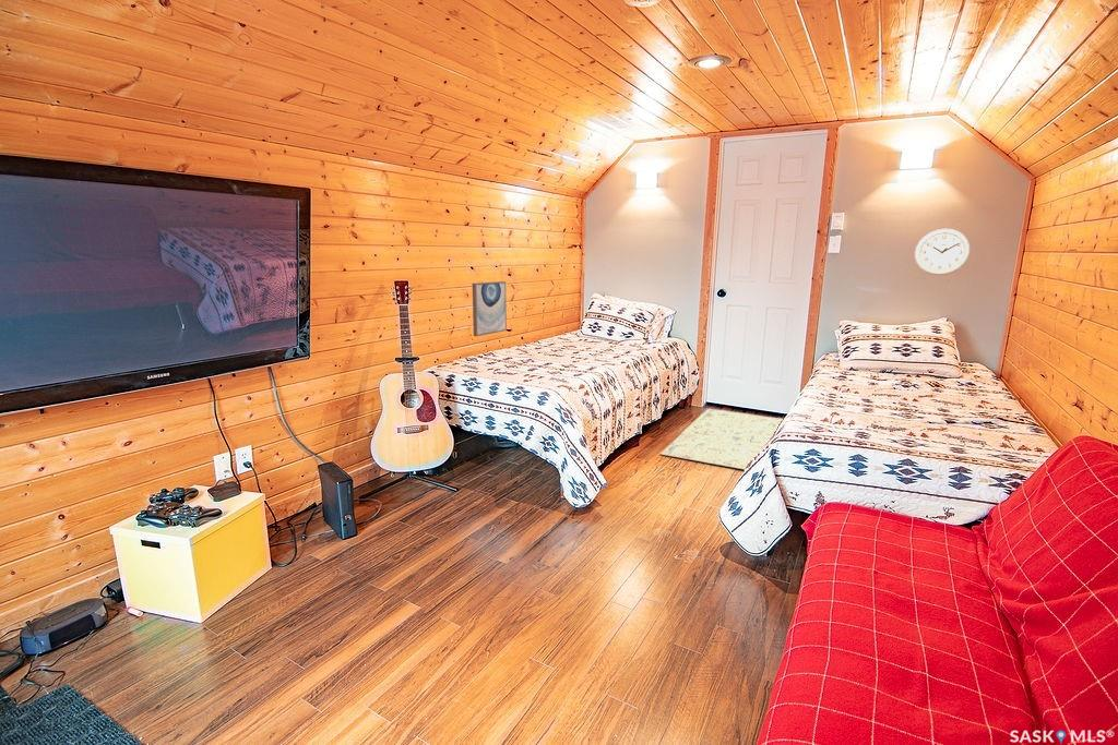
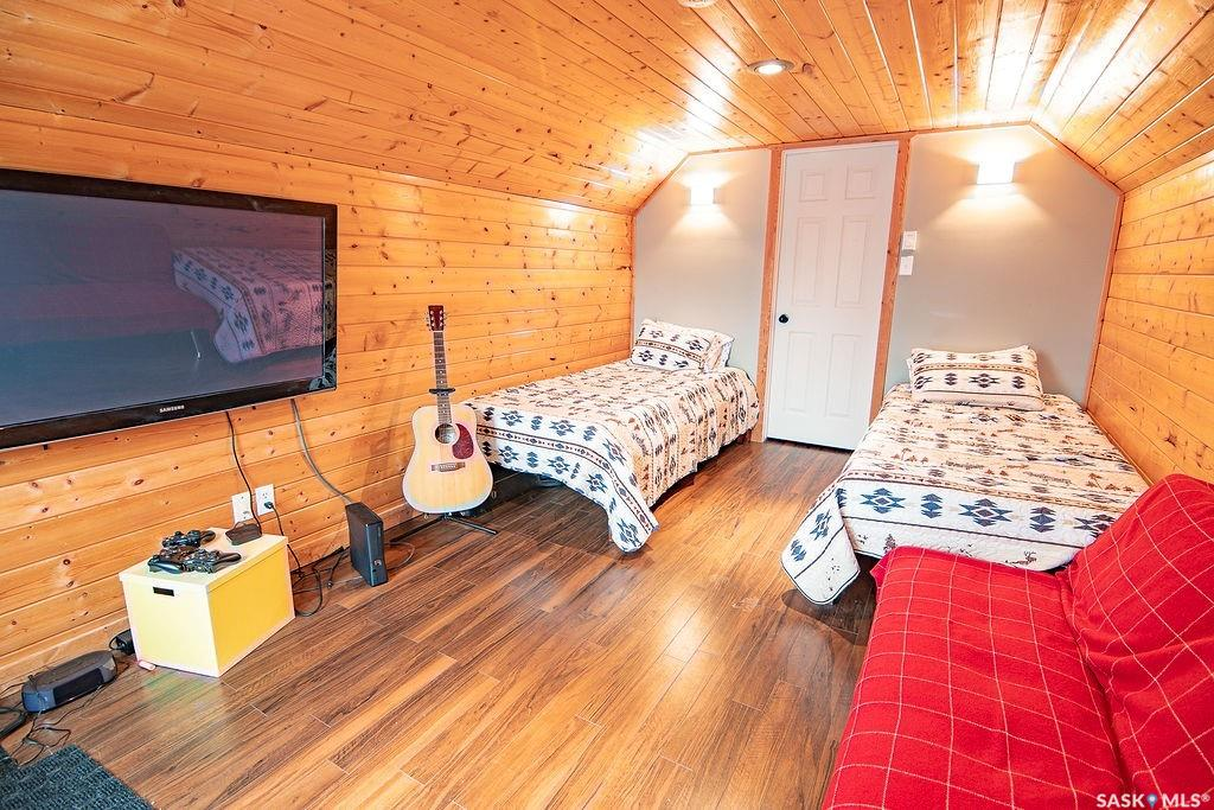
- wall clock (941, 252)
- wall art (490, 308)
- rug (728, 434)
